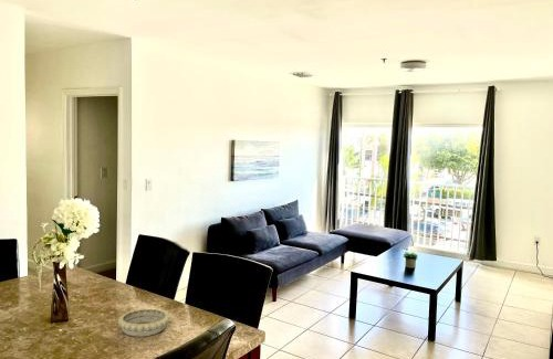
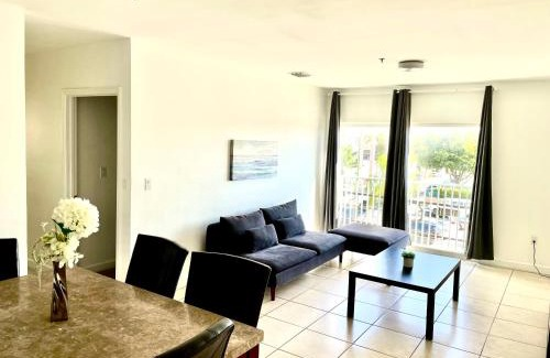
- decorative bowl (144, 321)
